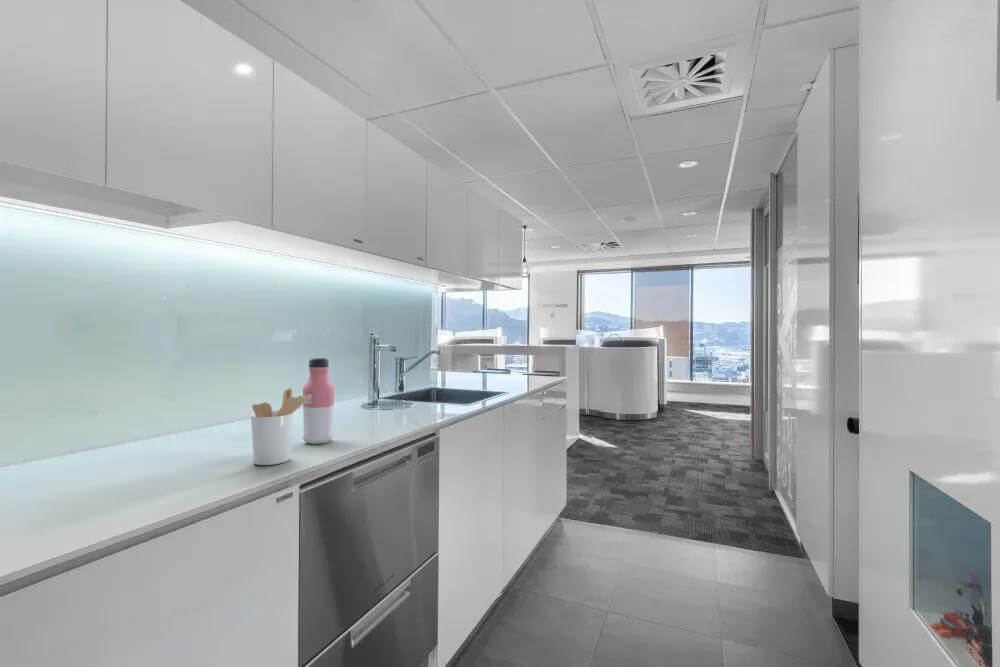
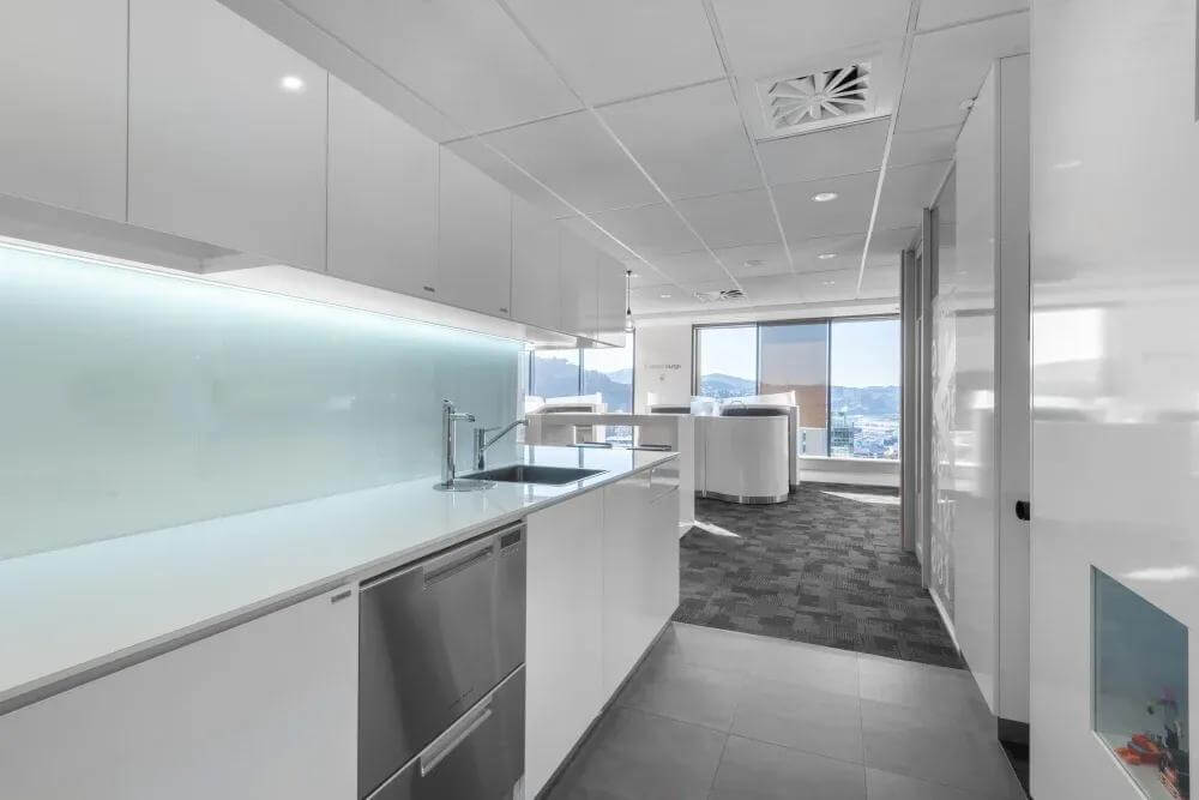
- water bottle (318, 399)
- utensil holder (280, 426)
